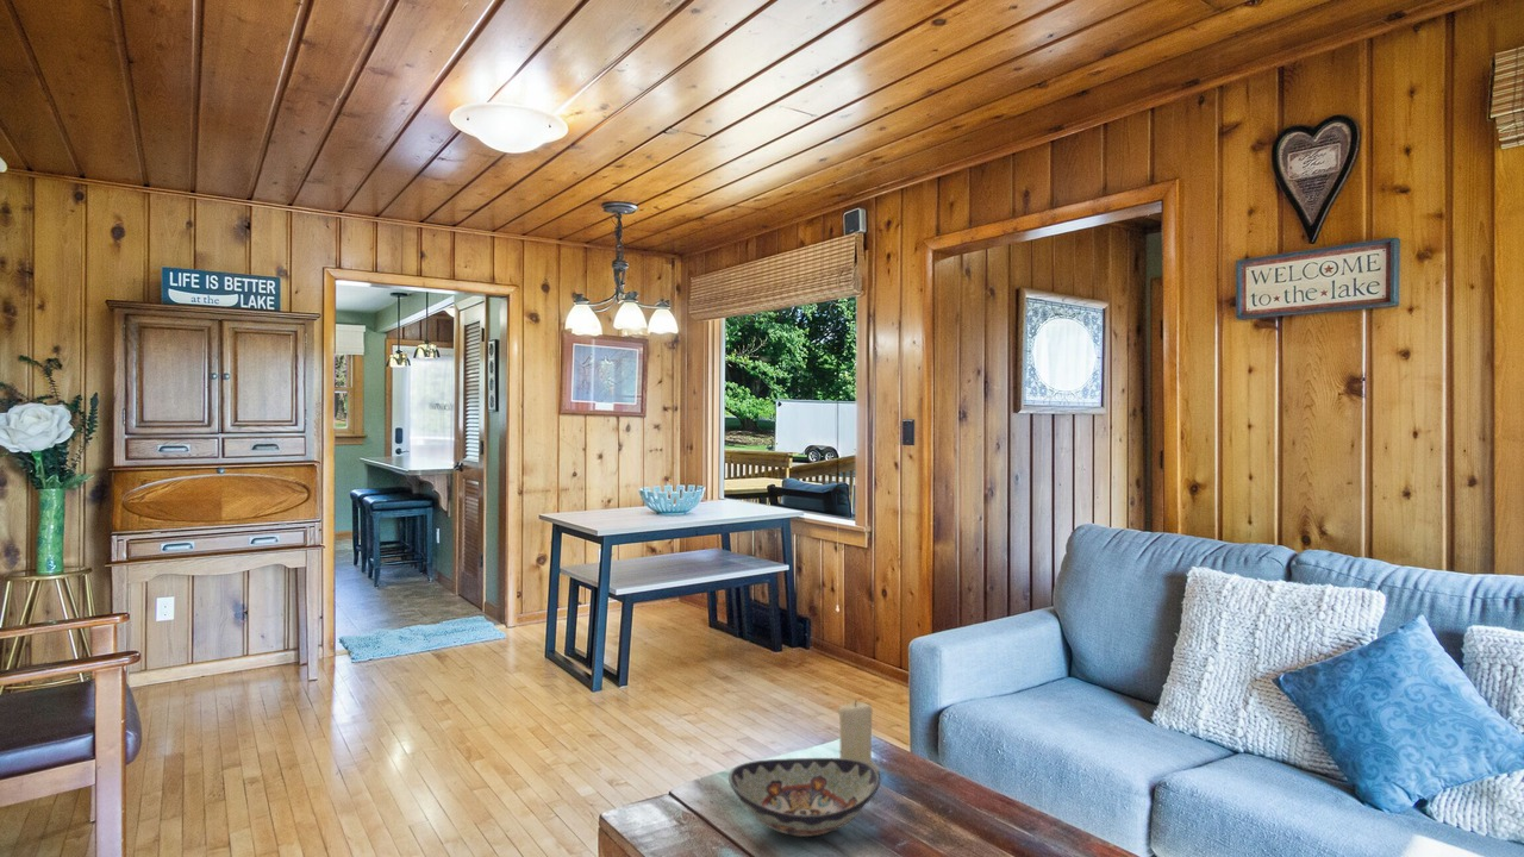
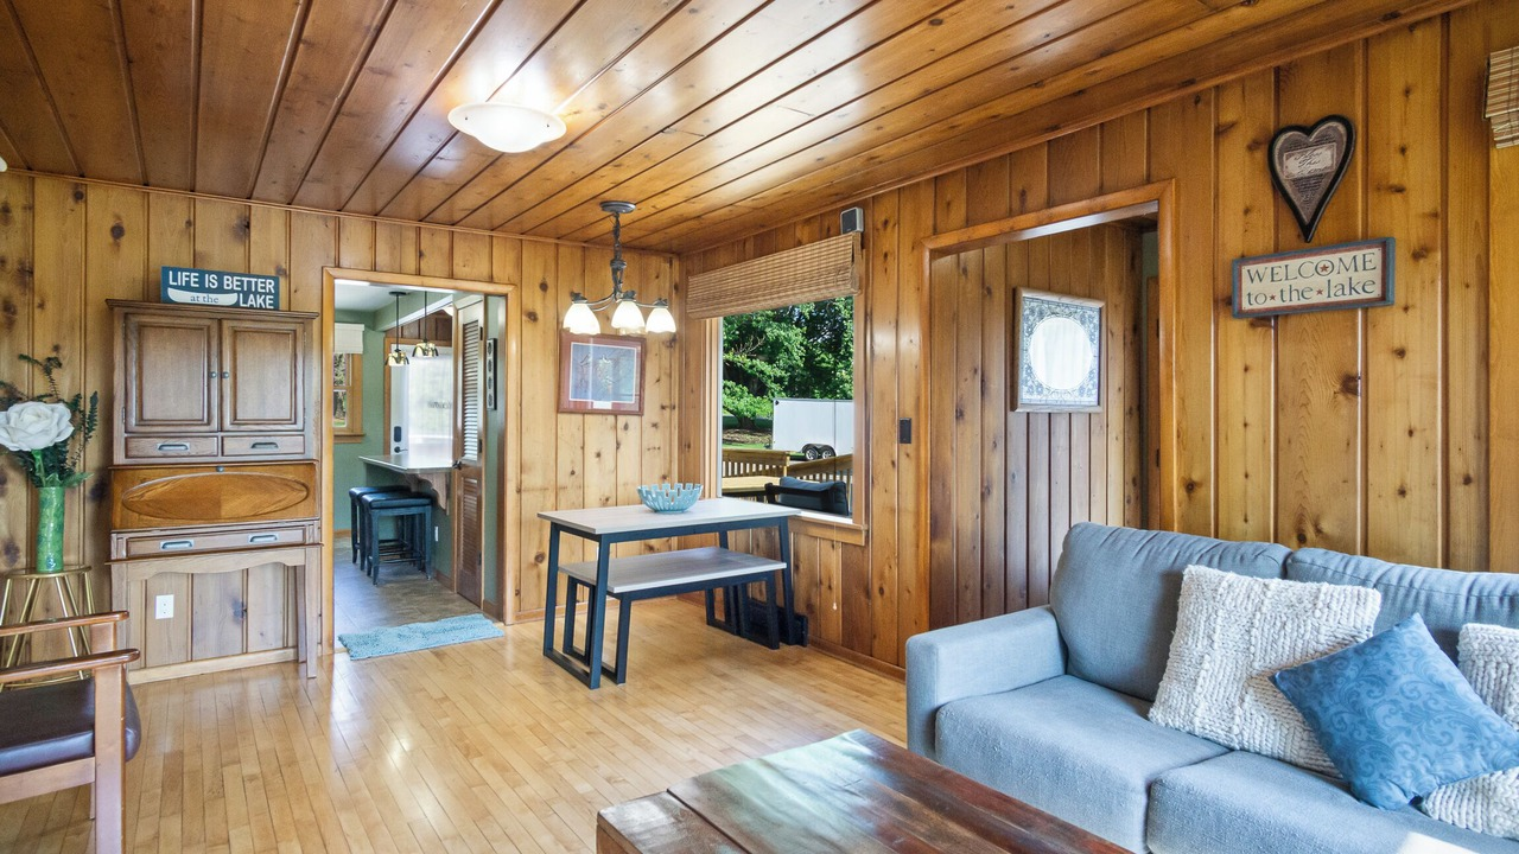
- decorative bowl (804, 800)
- candle (856, 734)
